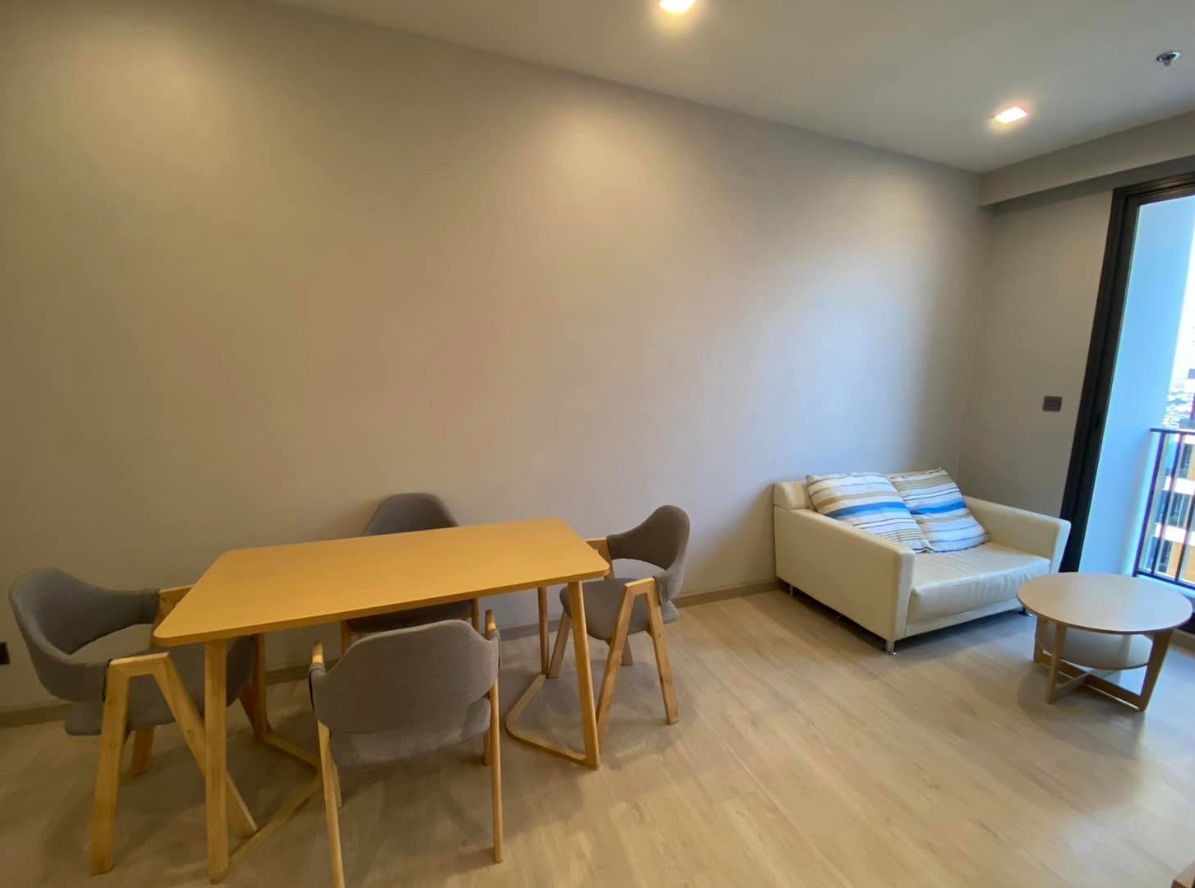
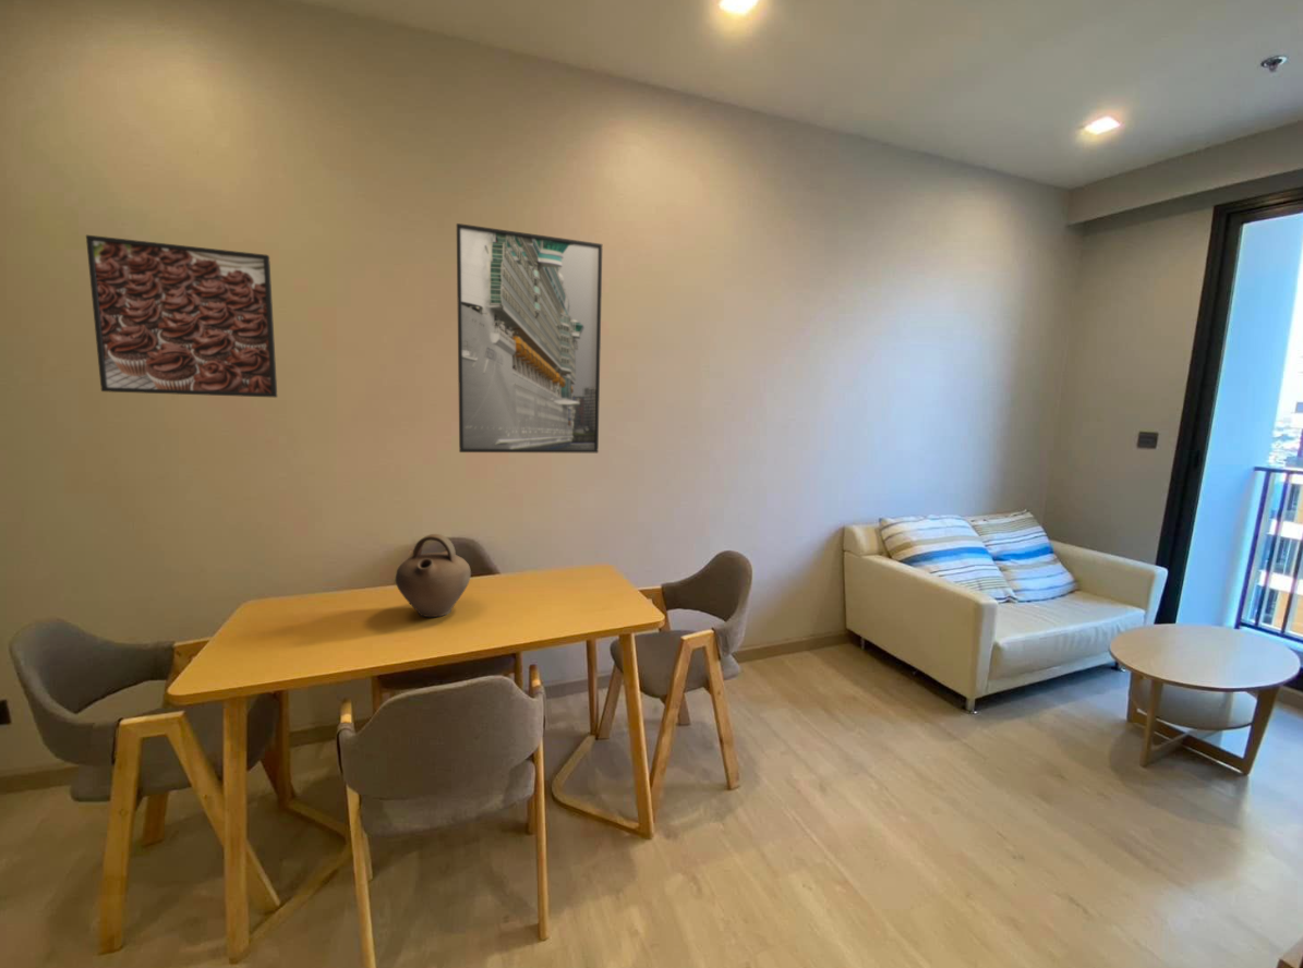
+ jug (434, 572)
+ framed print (531, 346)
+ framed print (188, 322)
